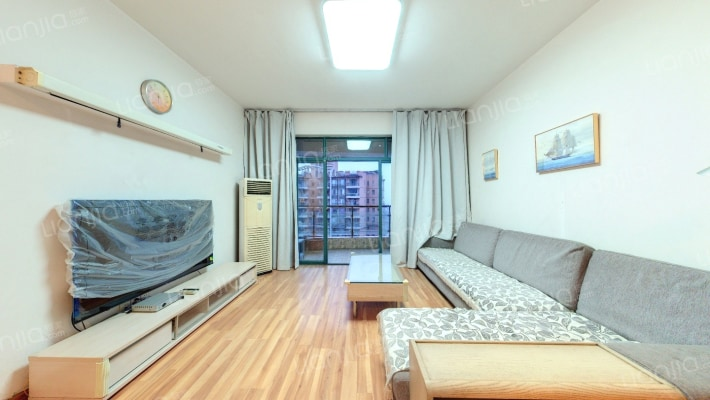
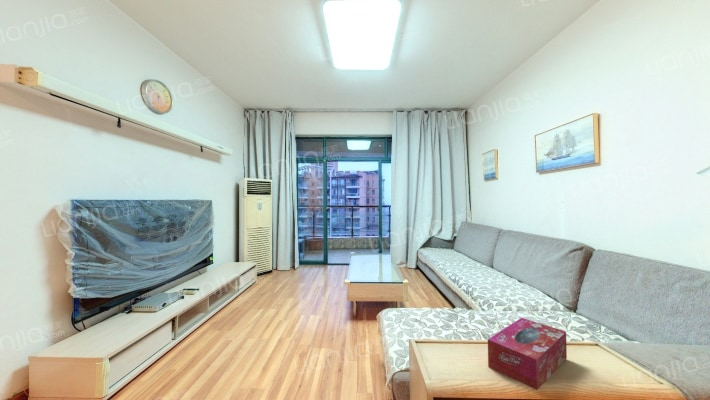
+ tissue box (528, 348)
